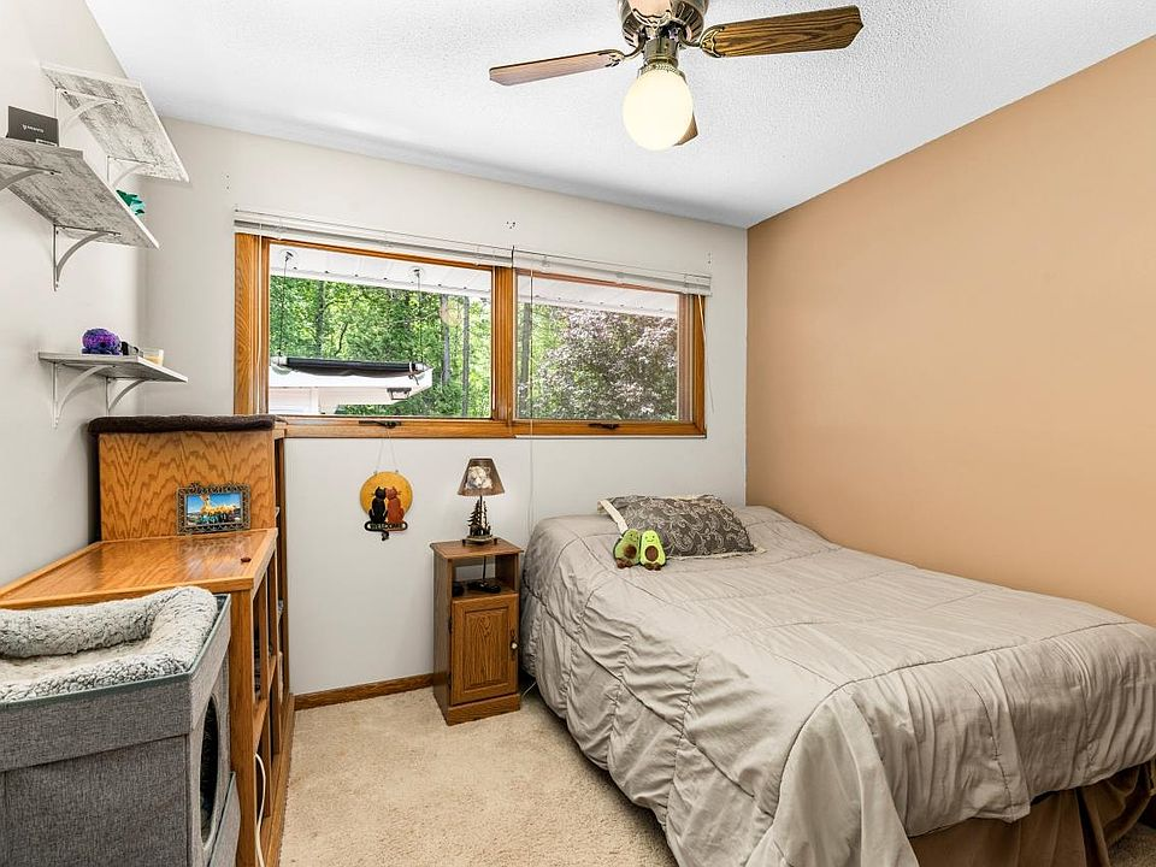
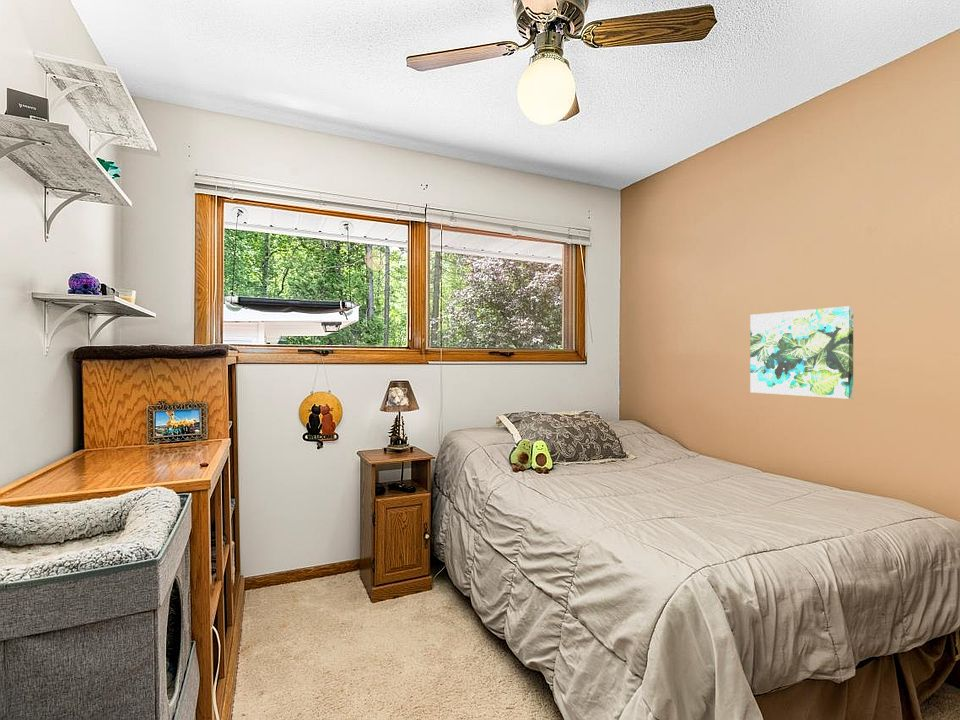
+ wall art (797, 353)
